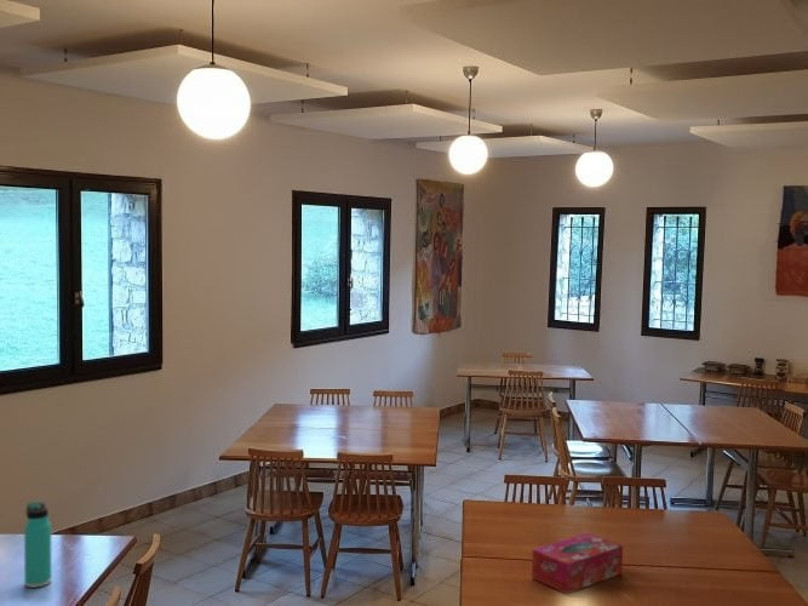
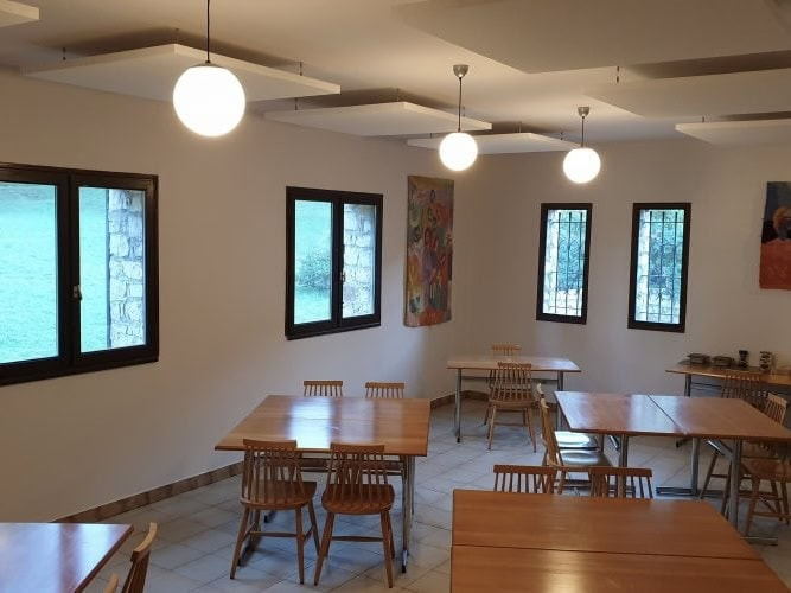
- tissue box (577, 561)
- thermos bottle (38, 542)
